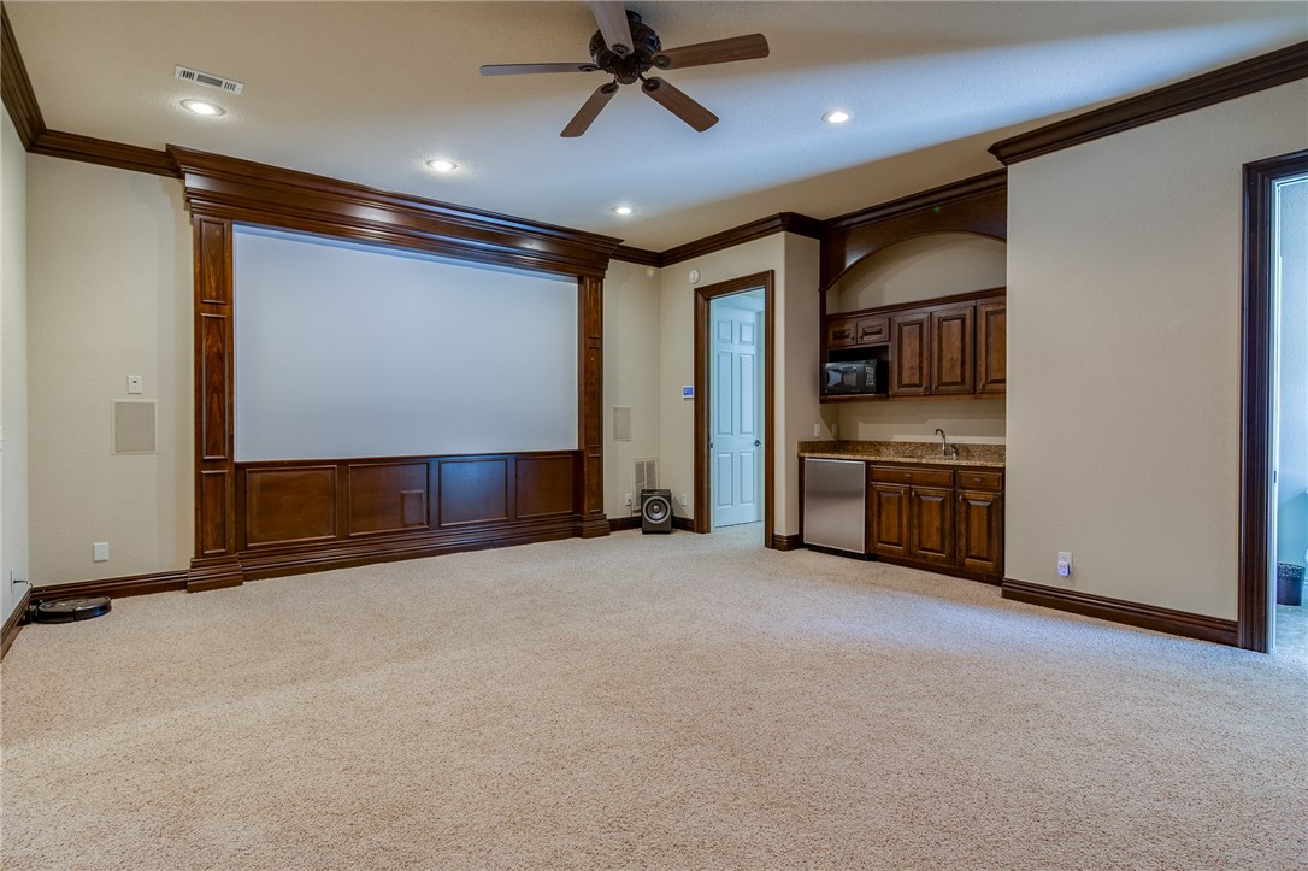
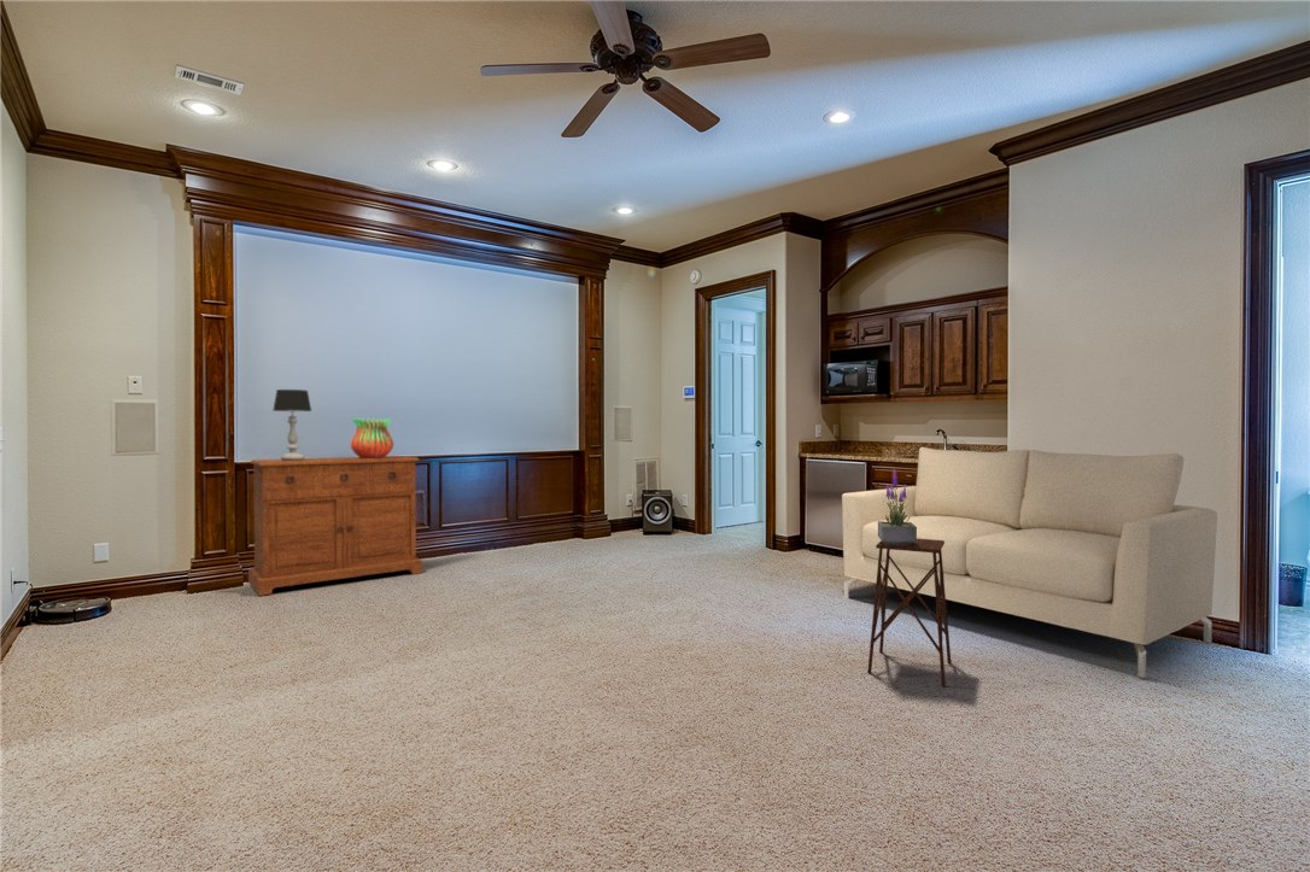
+ sofa (1006, 534)
+ sideboard (338, 517)
+ vase (372, 438)
+ table lamp (292, 425)
+ potted plant (896, 505)
+ side table (910, 605)
